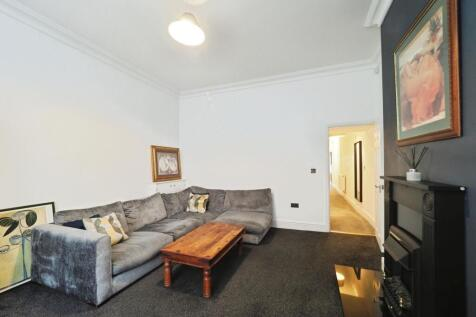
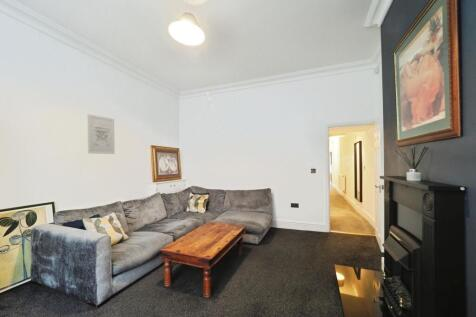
+ wall art (101, 135)
